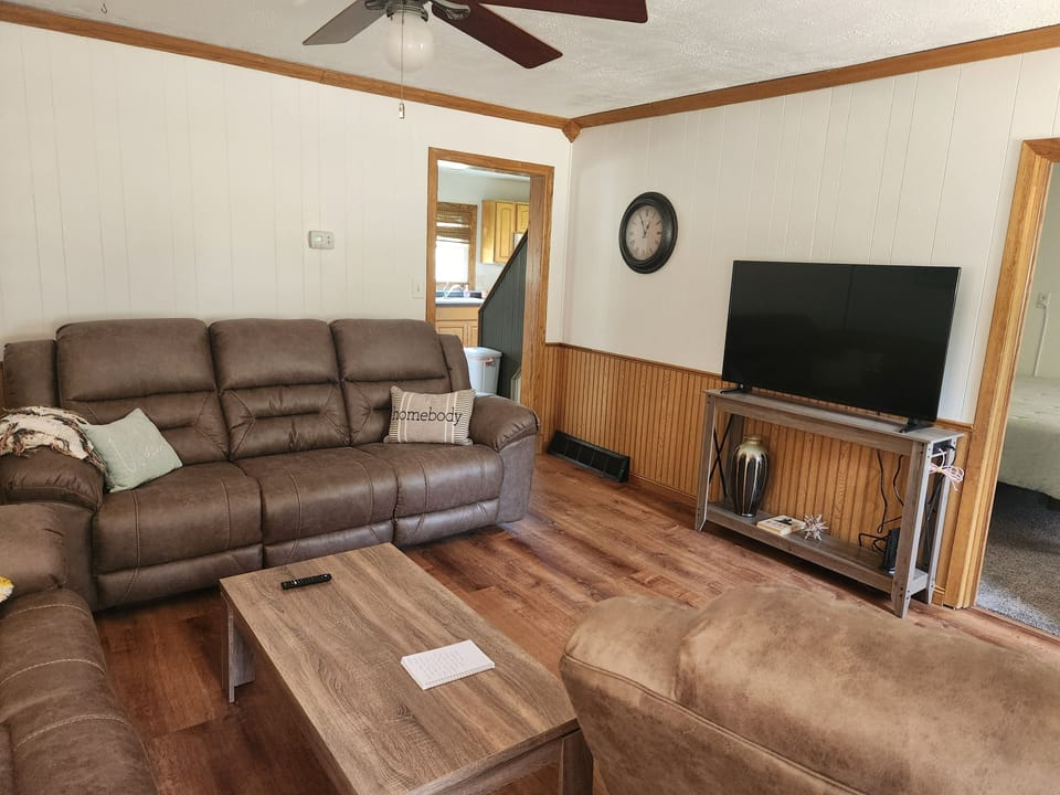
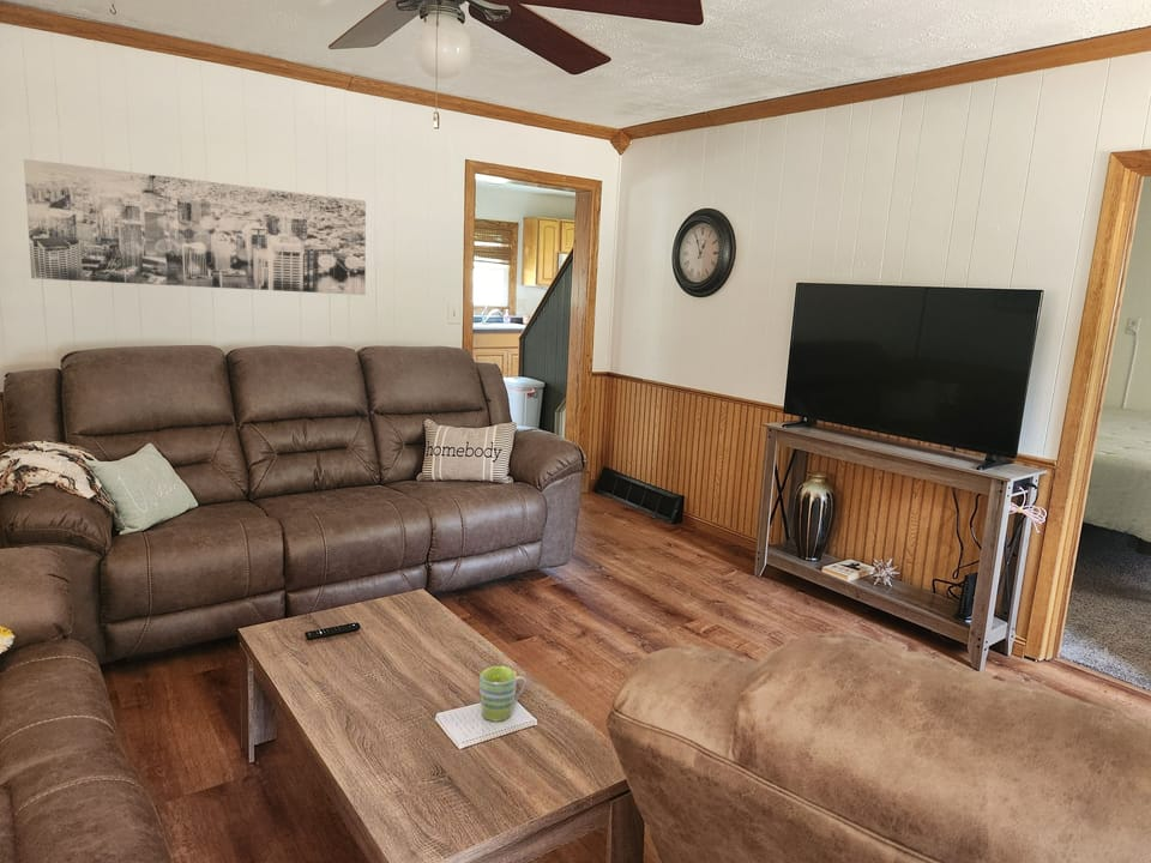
+ wall art (215, 235)
+ mug (504, 692)
